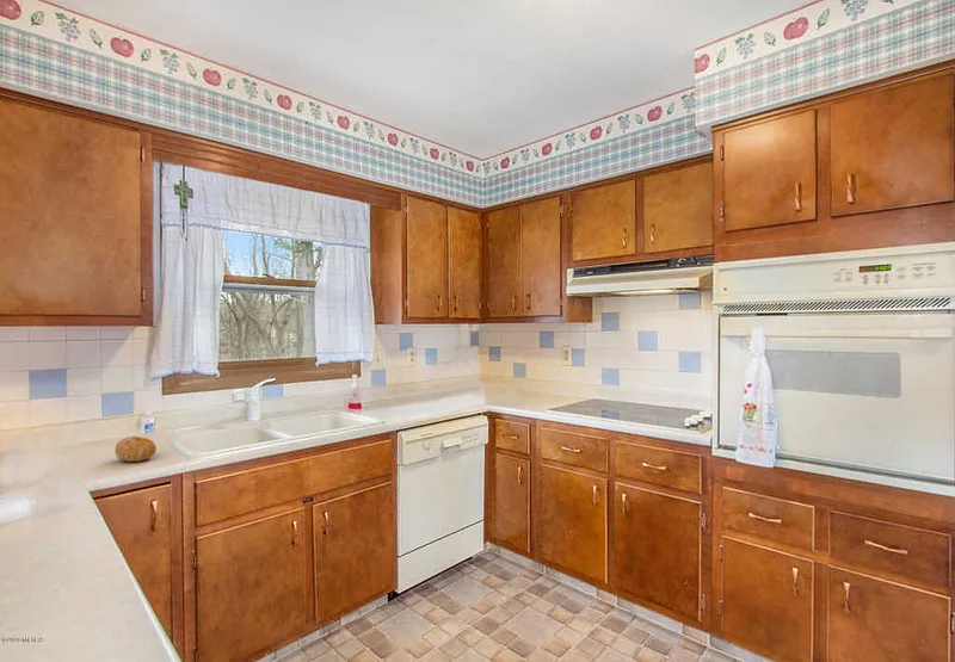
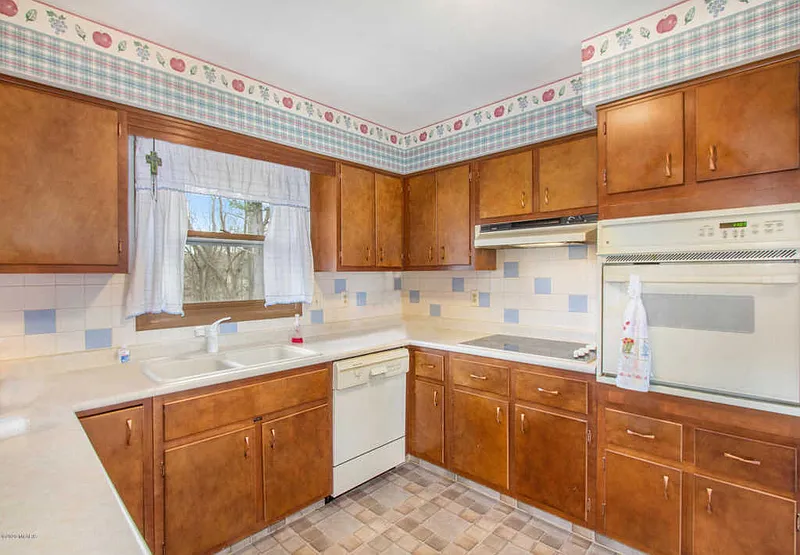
- fruit (135, 447)
